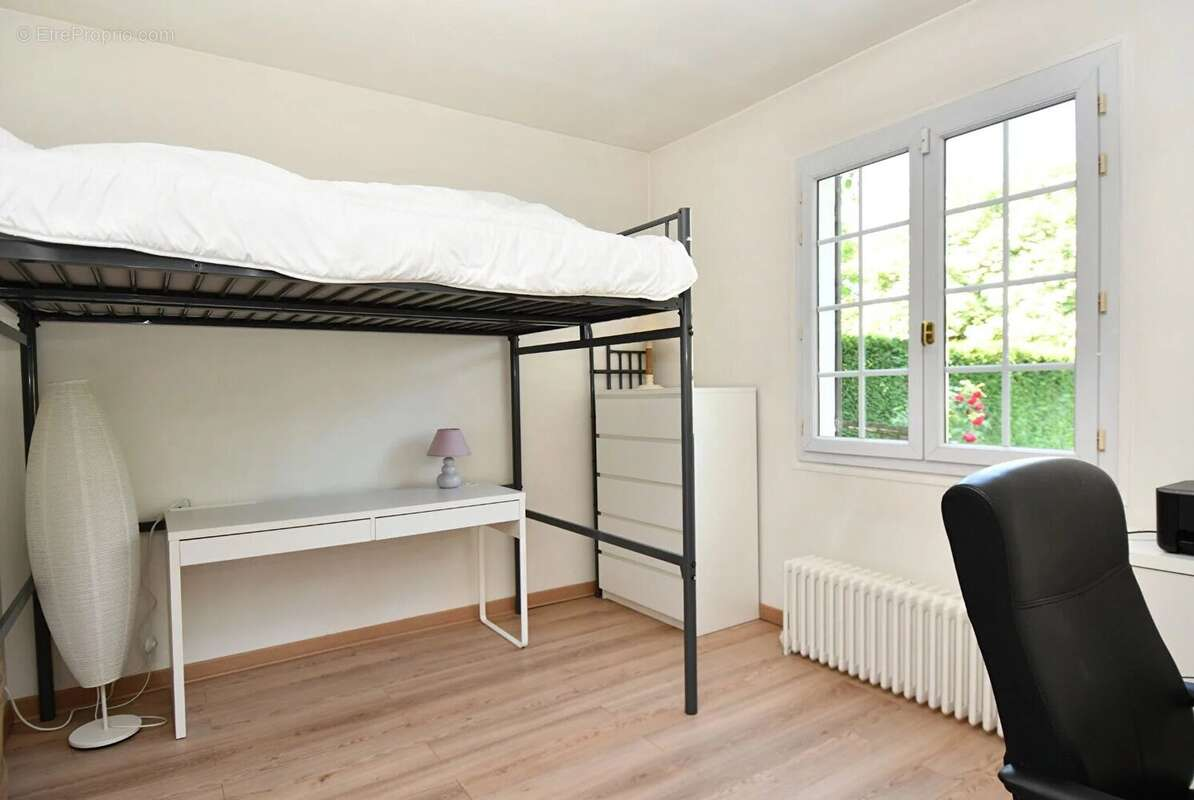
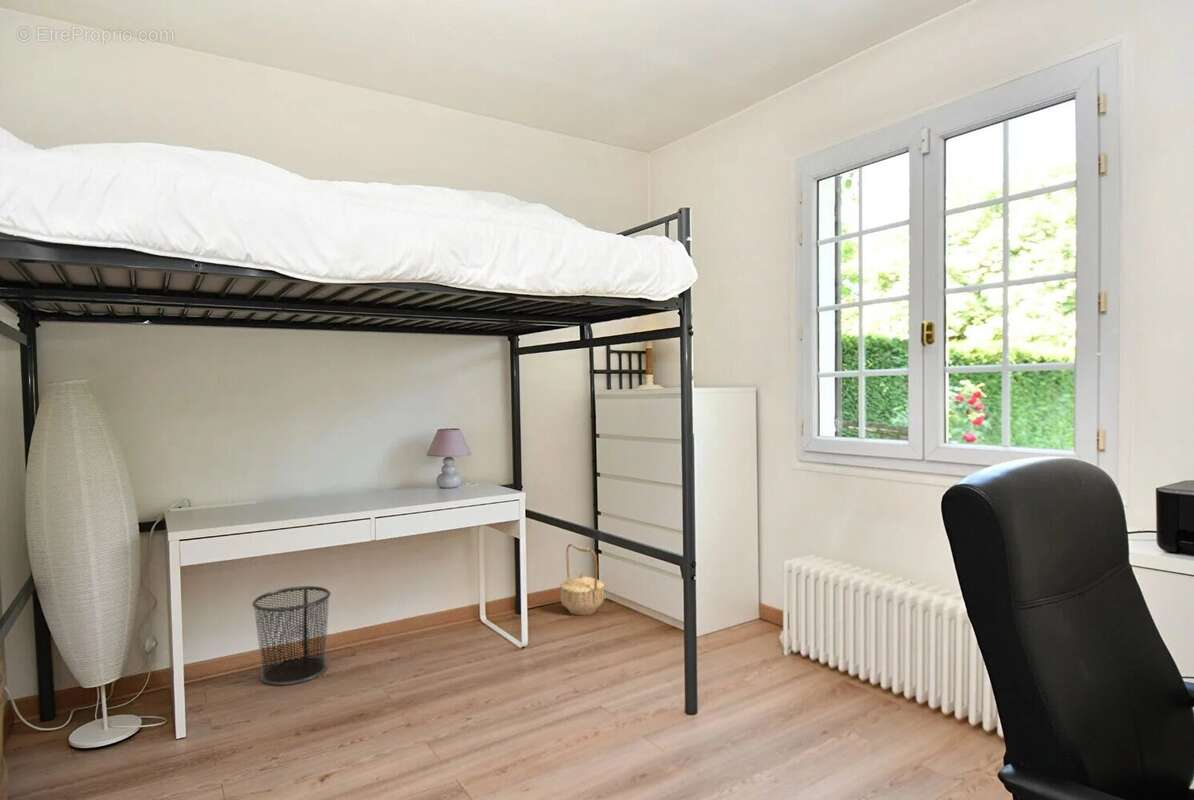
+ waste bin (293, 634)
+ basket (581, 577)
